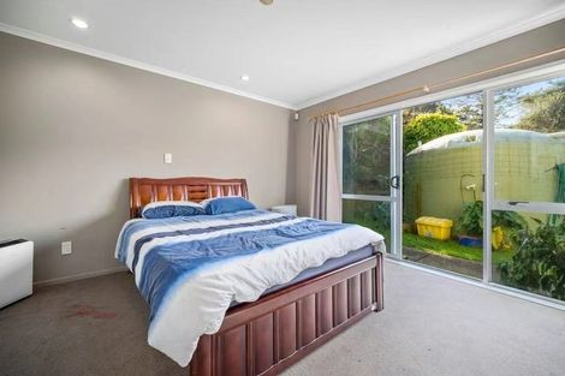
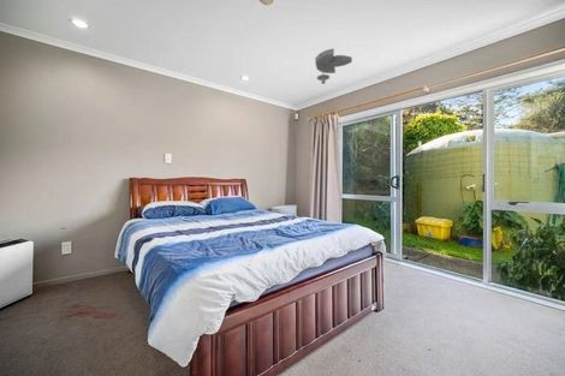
+ ceiling fan (333, 70)
